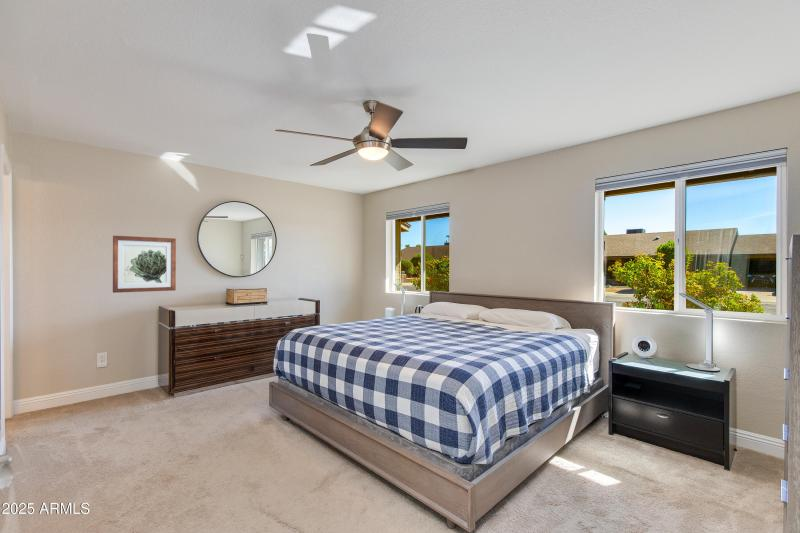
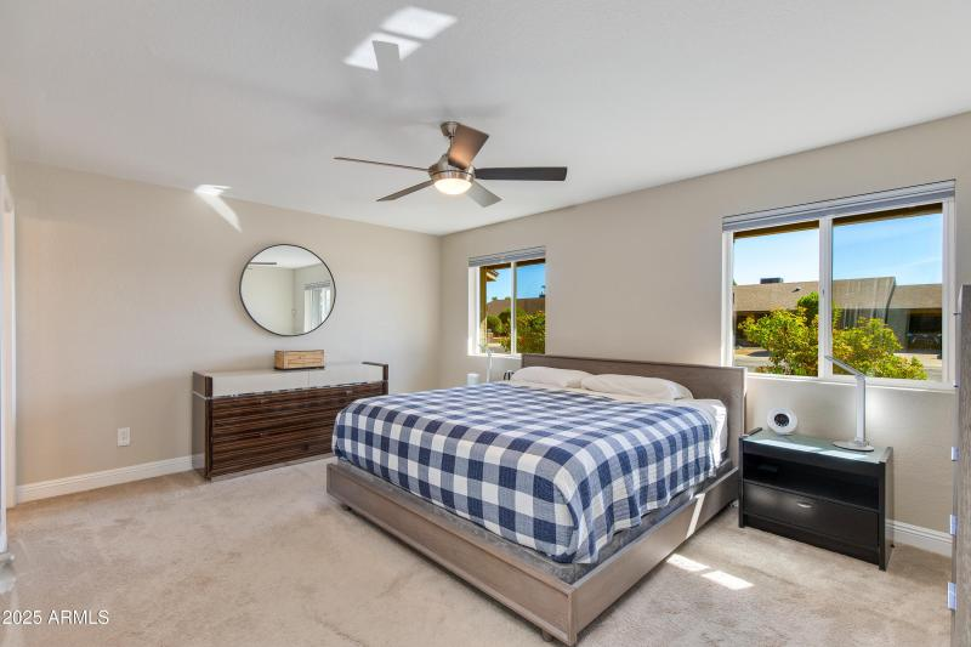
- wall art (145, 264)
